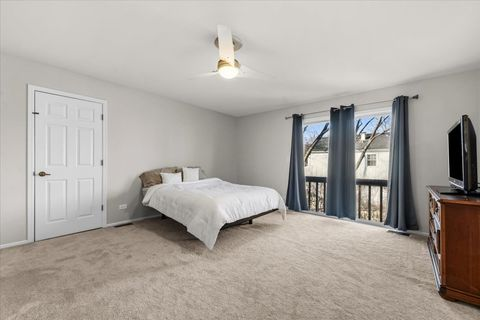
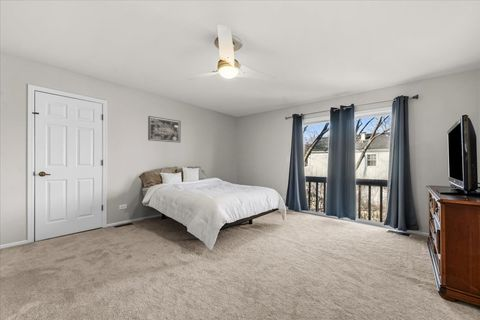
+ wall art (165, 130)
